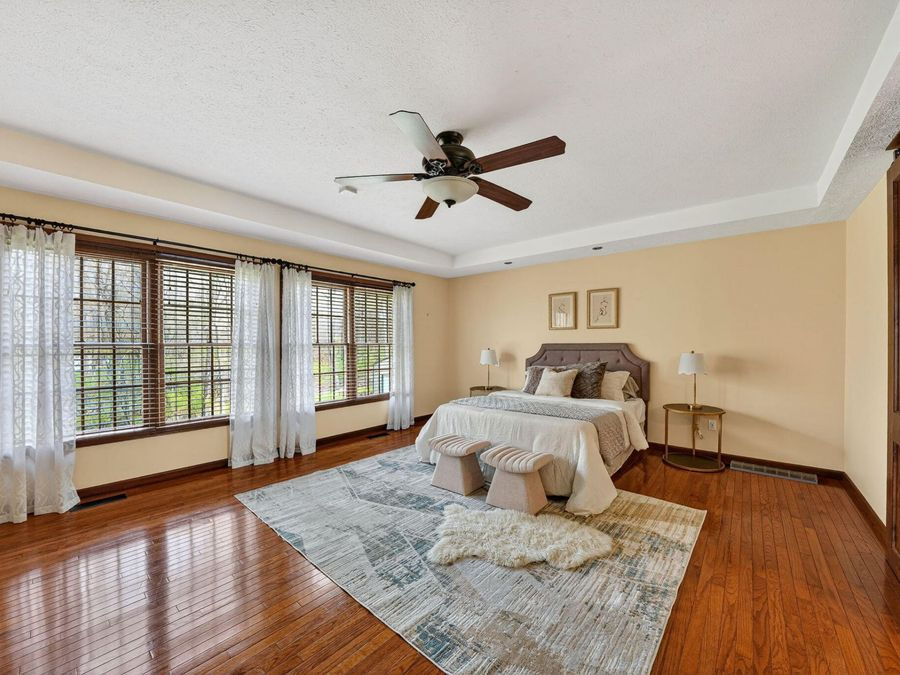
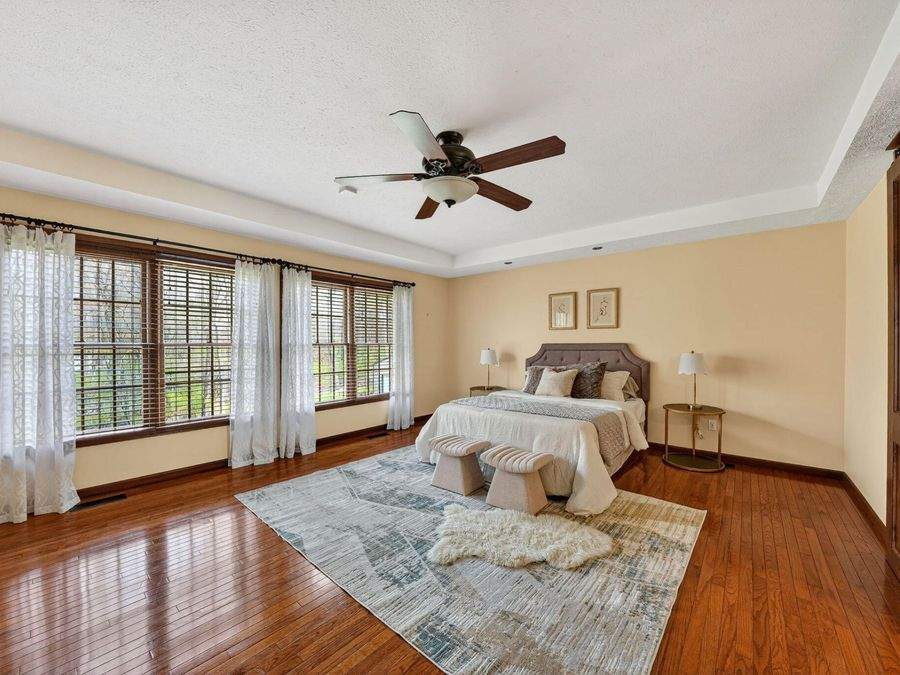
- woven basket (771, 470)
